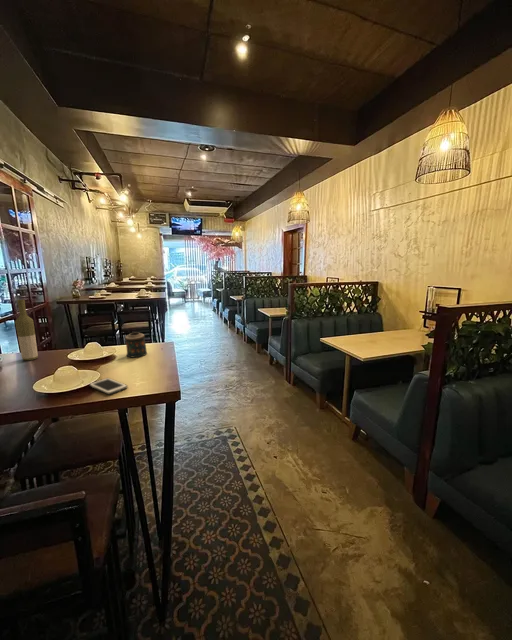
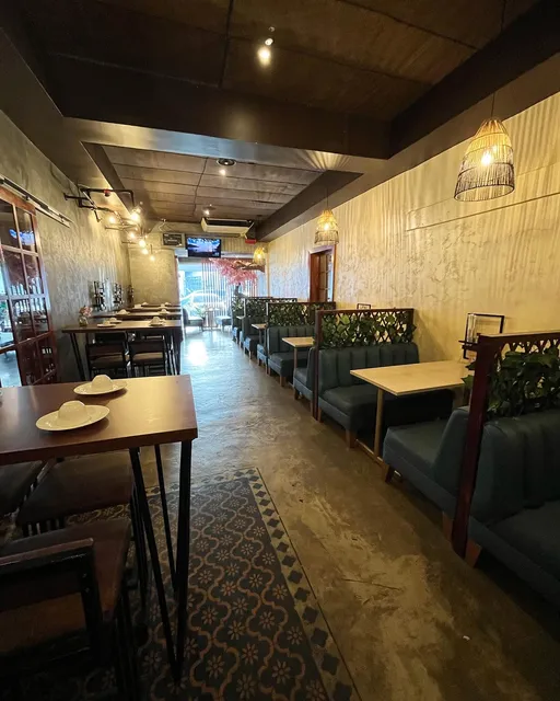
- bottle (25, 330)
- cell phone (108, 385)
- candle (134, 343)
